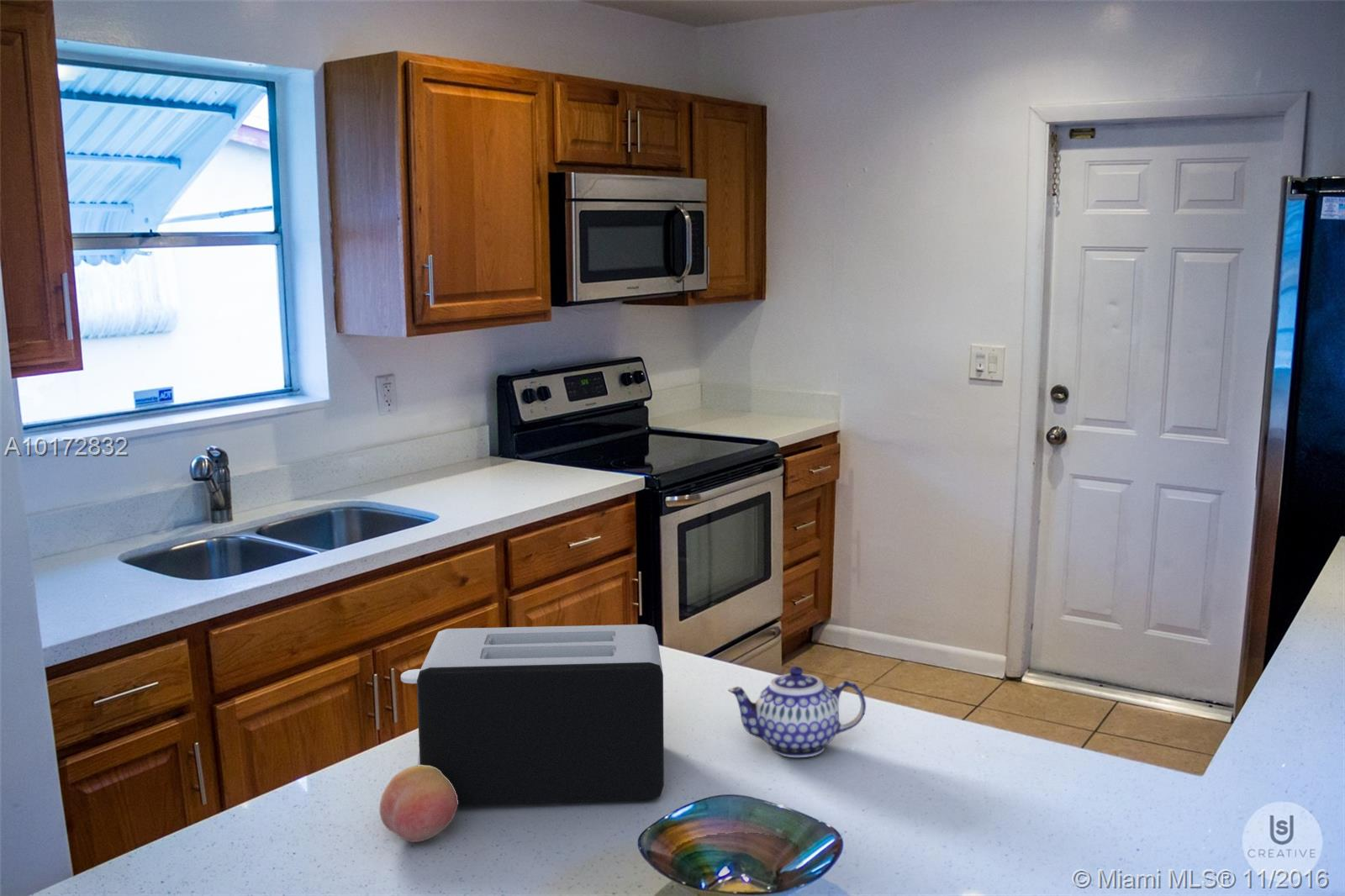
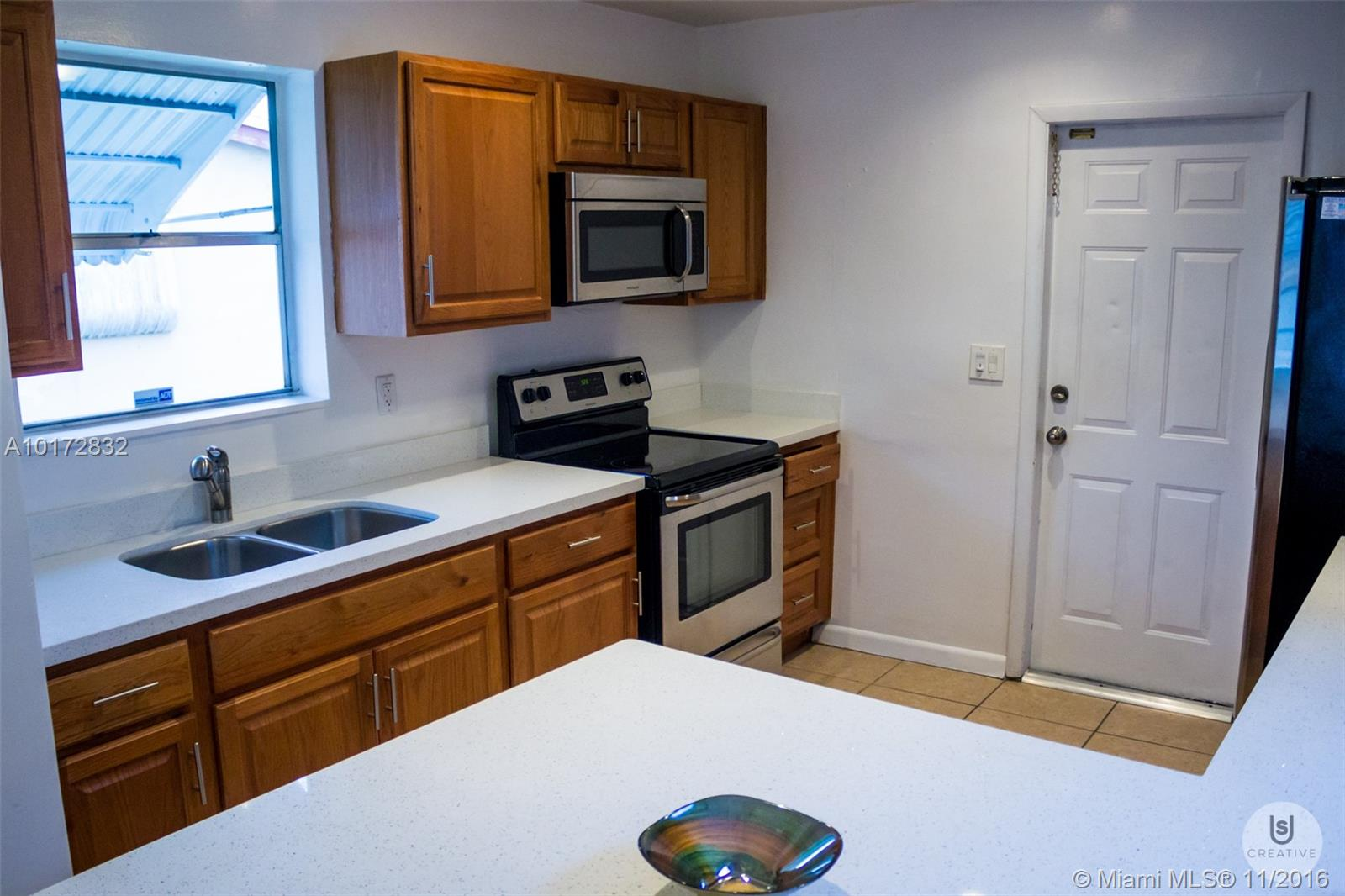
- fruit (417, 802)
- toaster (545, 709)
- teapot (797, 707)
